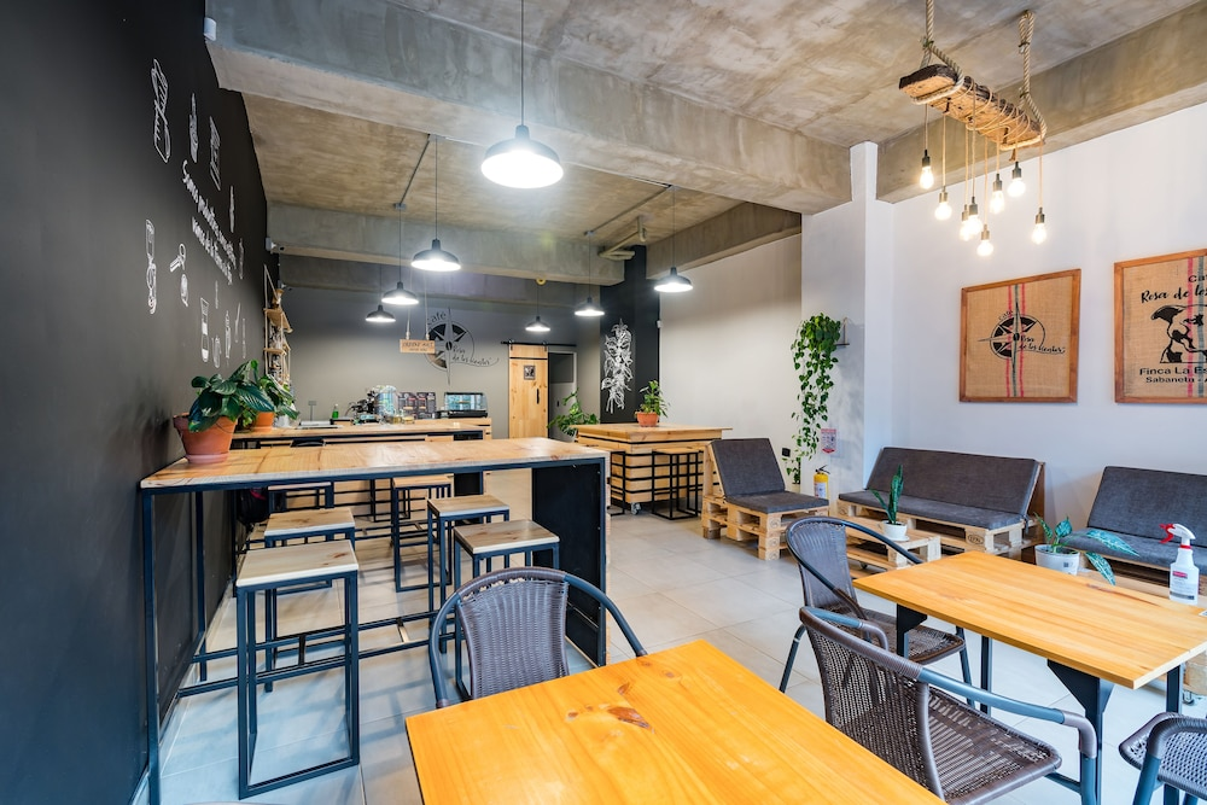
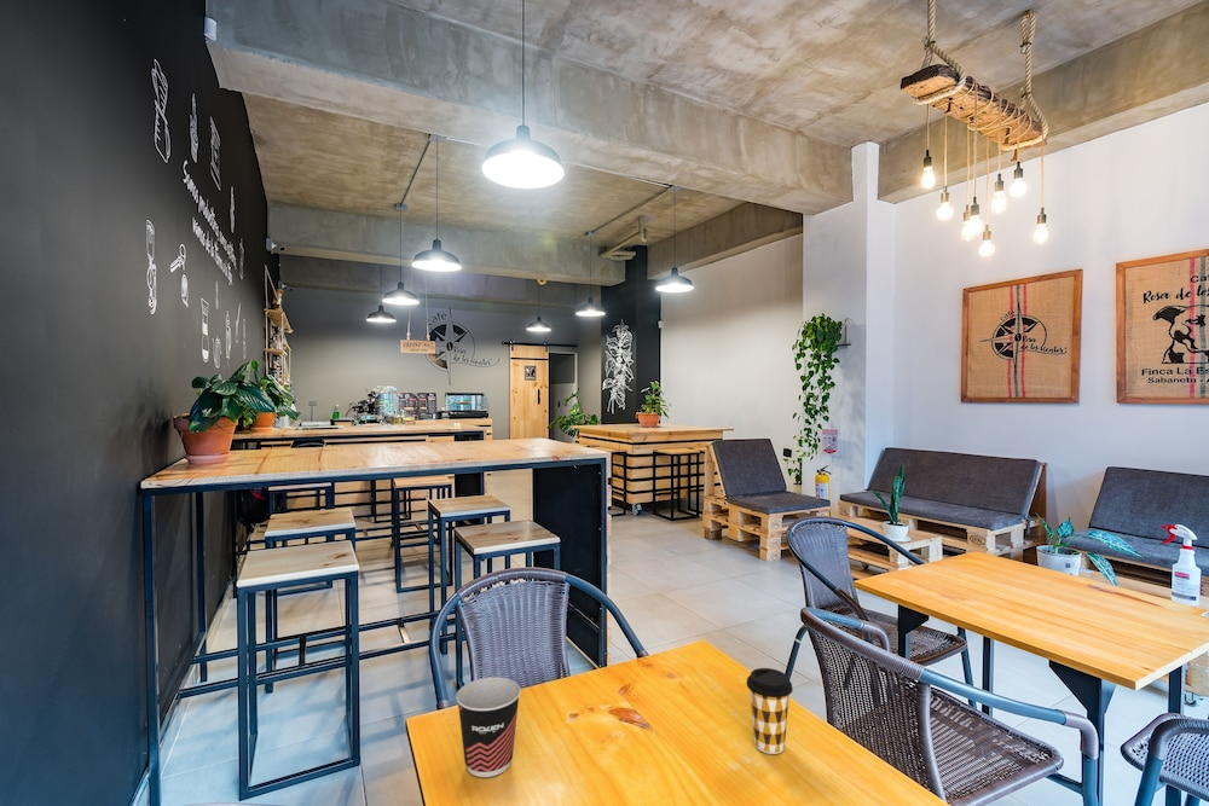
+ coffee cup (769, 711)
+ cup (488, 727)
